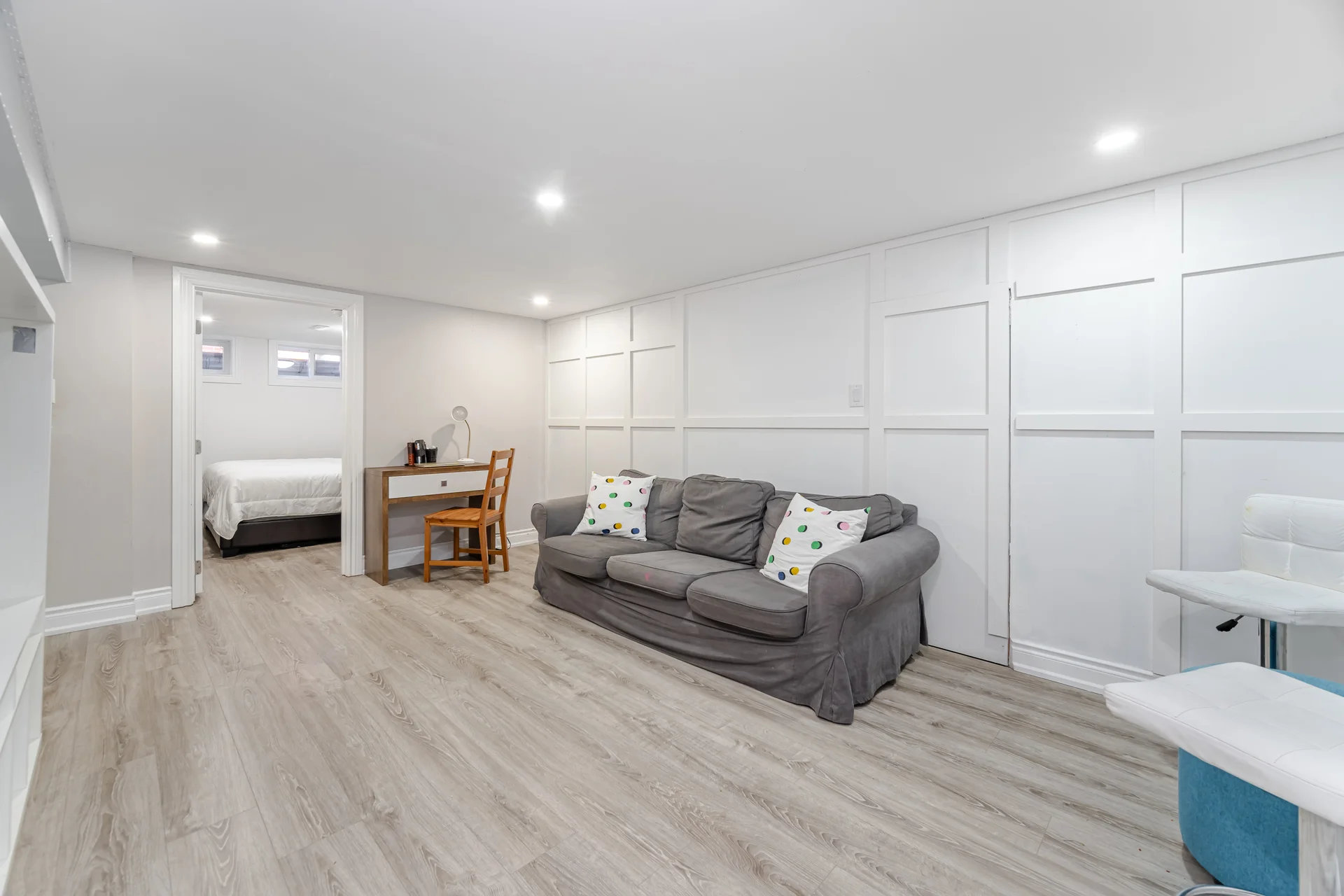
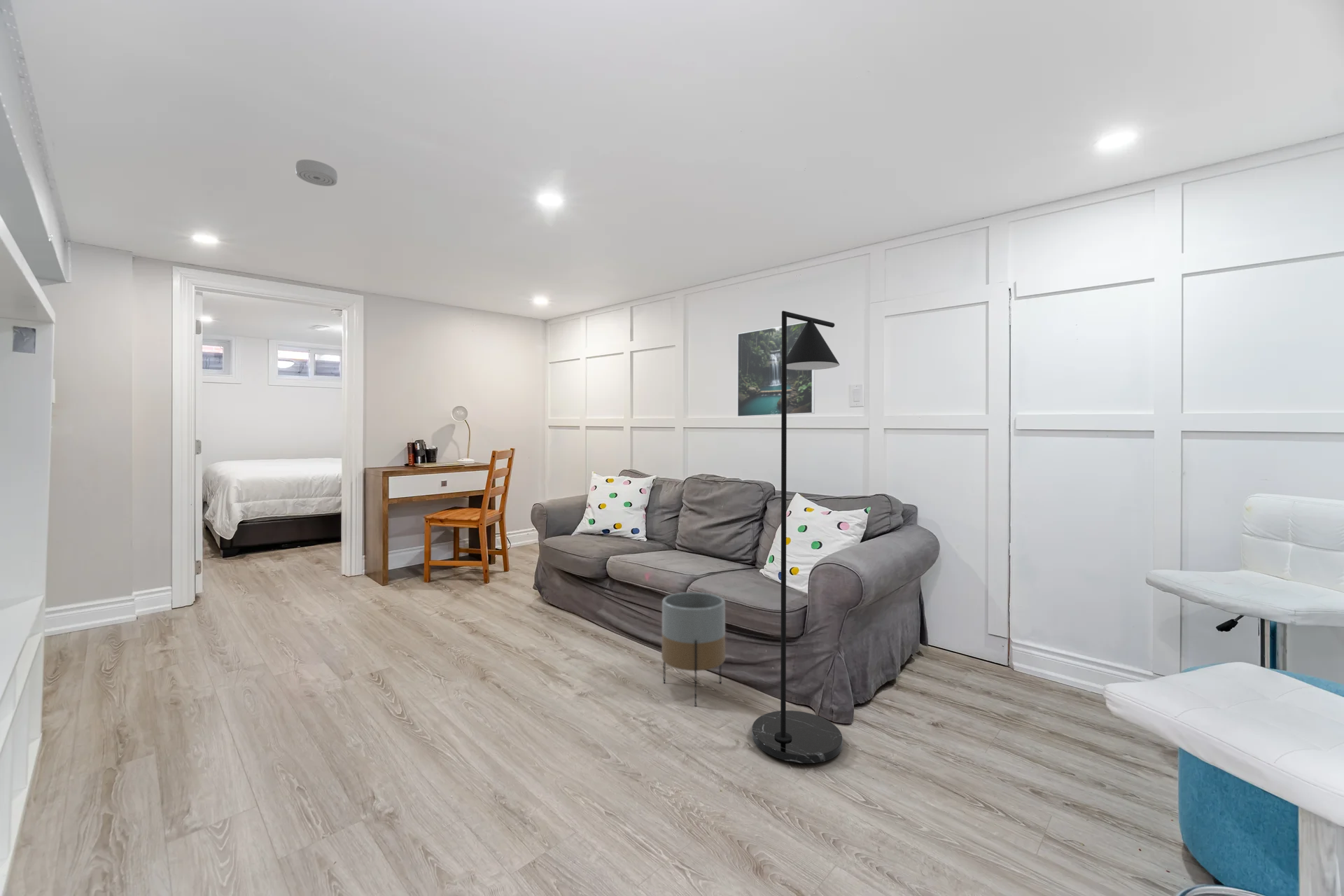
+ smoke detector (316, 173)
+ planter (693, 645)
+ floor lamp (785, 526)
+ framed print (774, 371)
